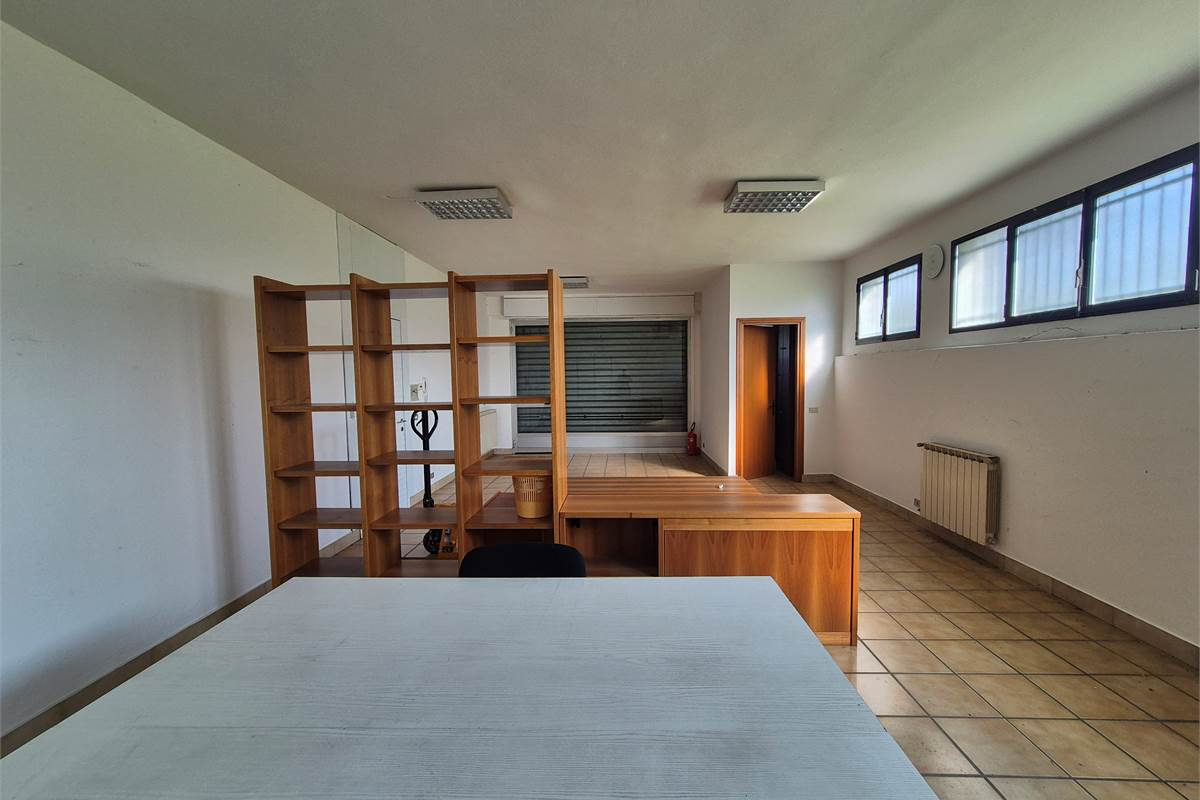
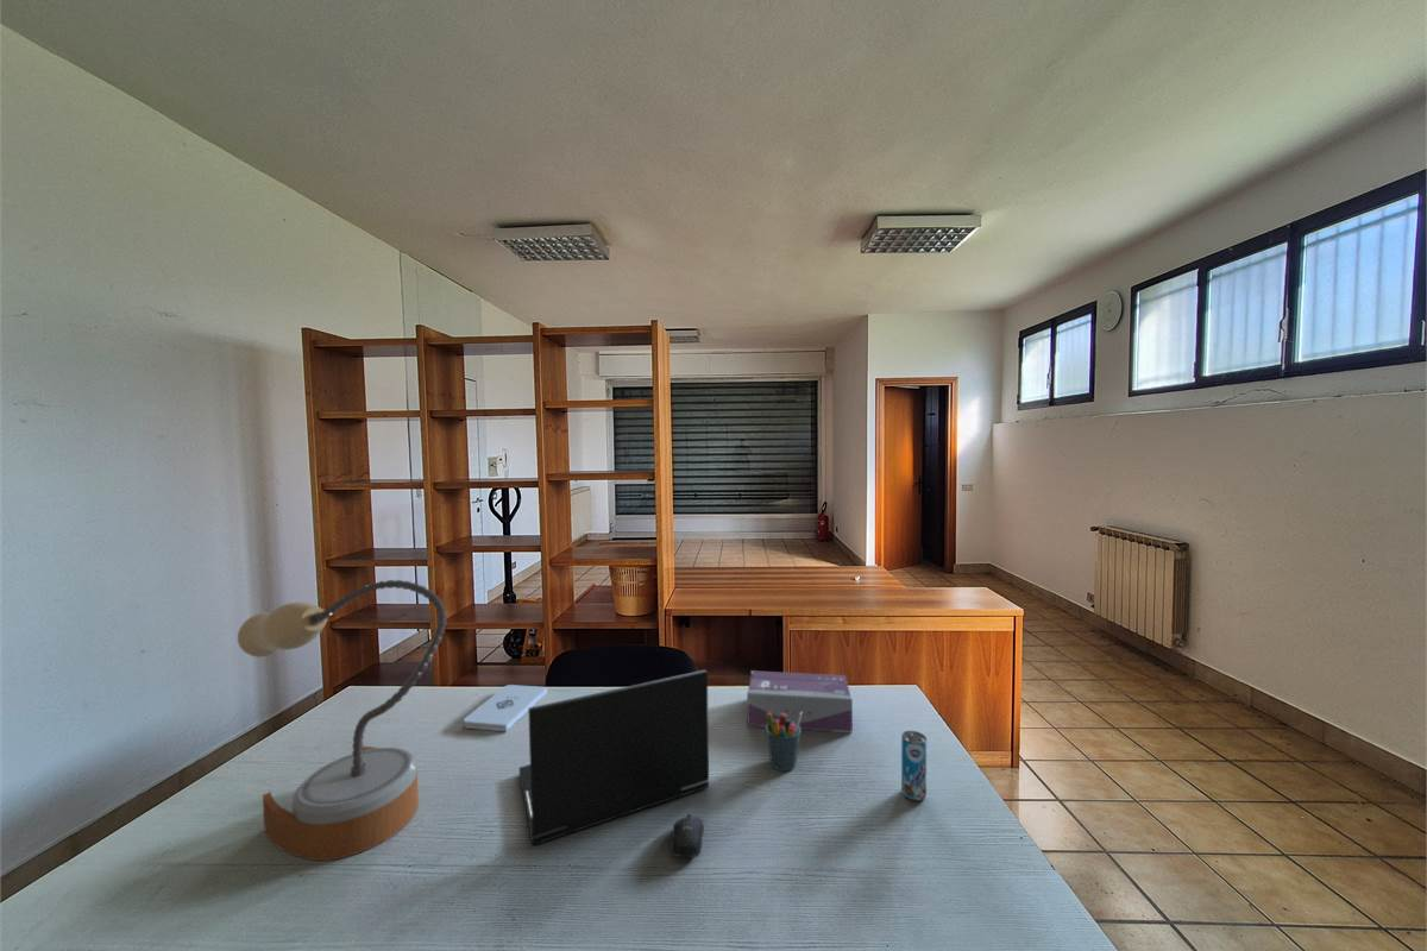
+ computer mouse (687, 831)
+ beverage can (913, 764)
+ table lamp (364, 714)
+ laptop (610, 724)
+ notepad (507, 705)
+ pen holder (782, 736)
+ tissue box (798, 698)
